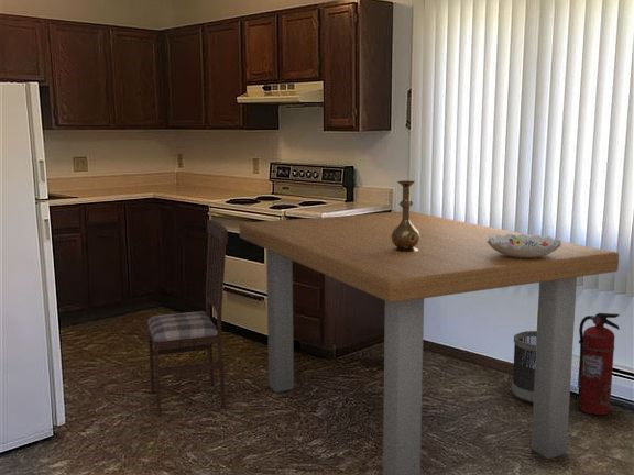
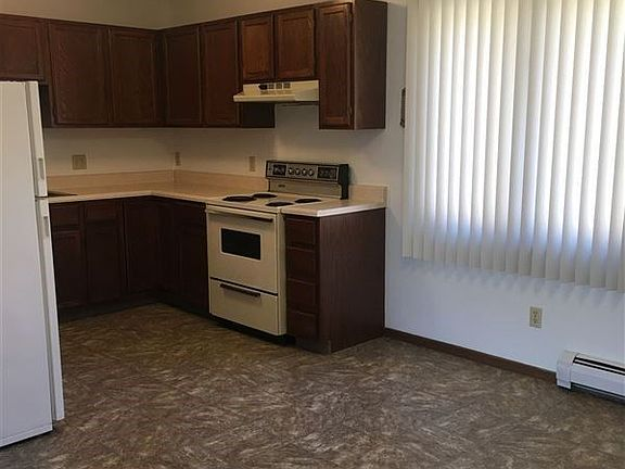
- dining table (401, 328)
- wastebasket (534, 366)
- vase (405, 214)
- dining chair (187, 313)
- decorative bowl (523, 246)
- fire extinguisher (597, 361)
